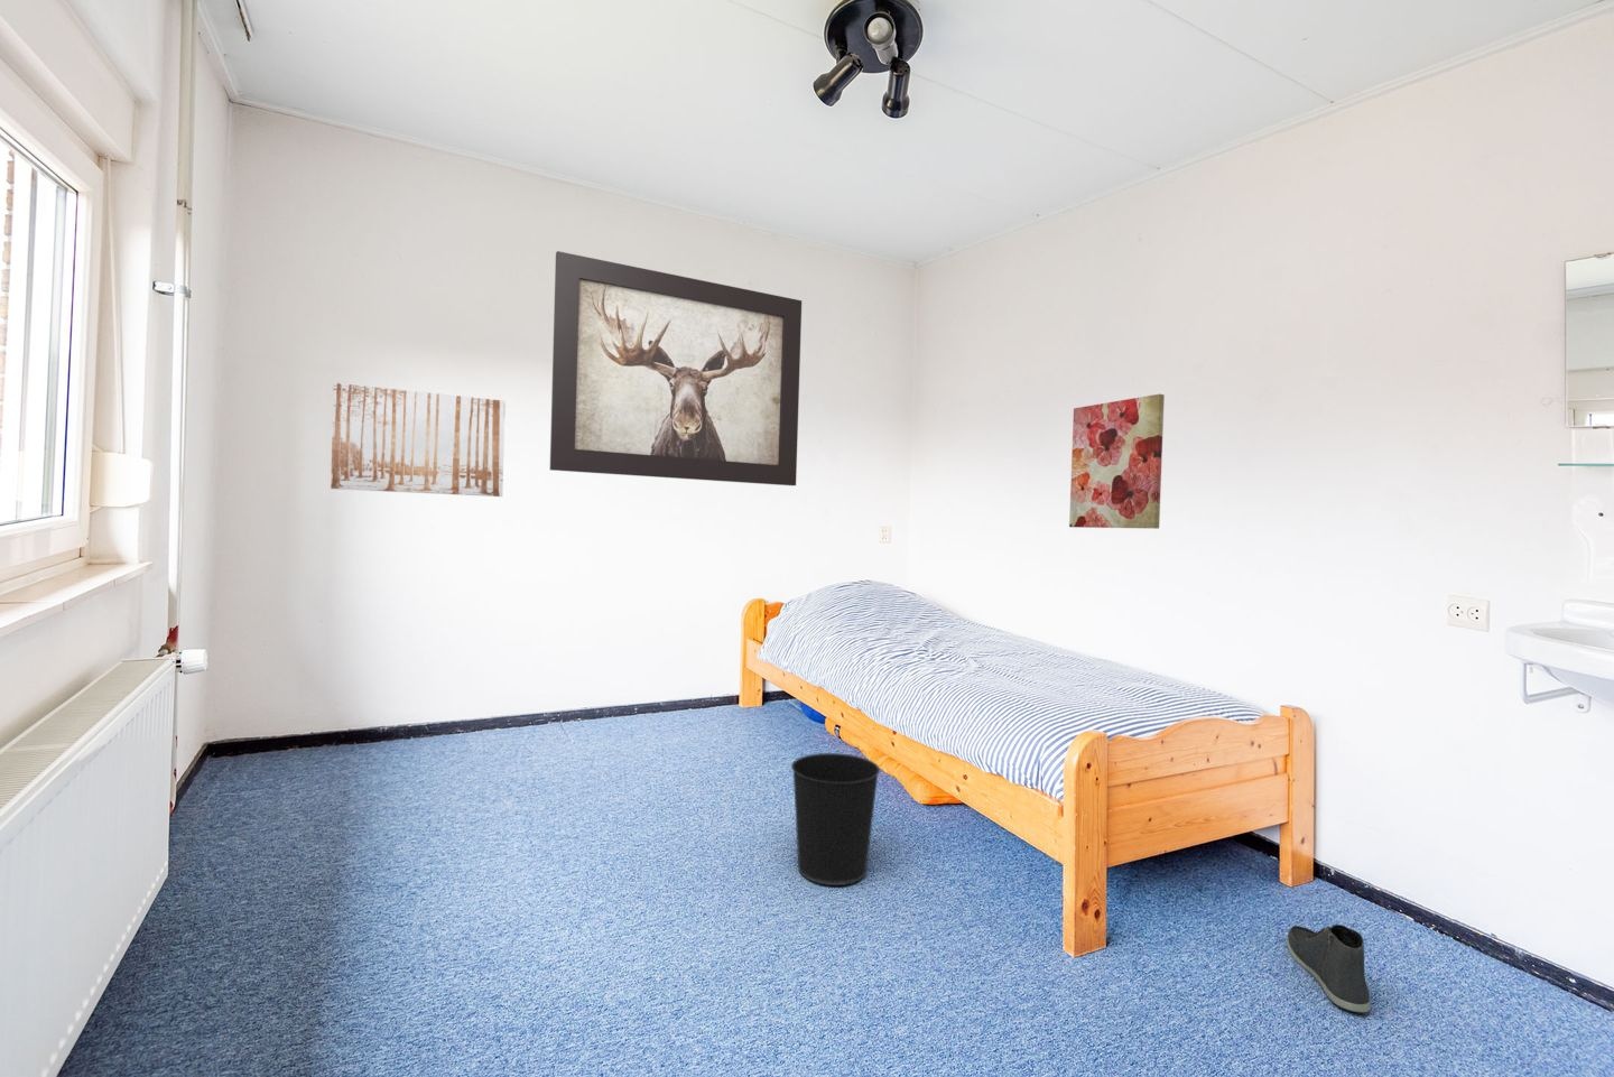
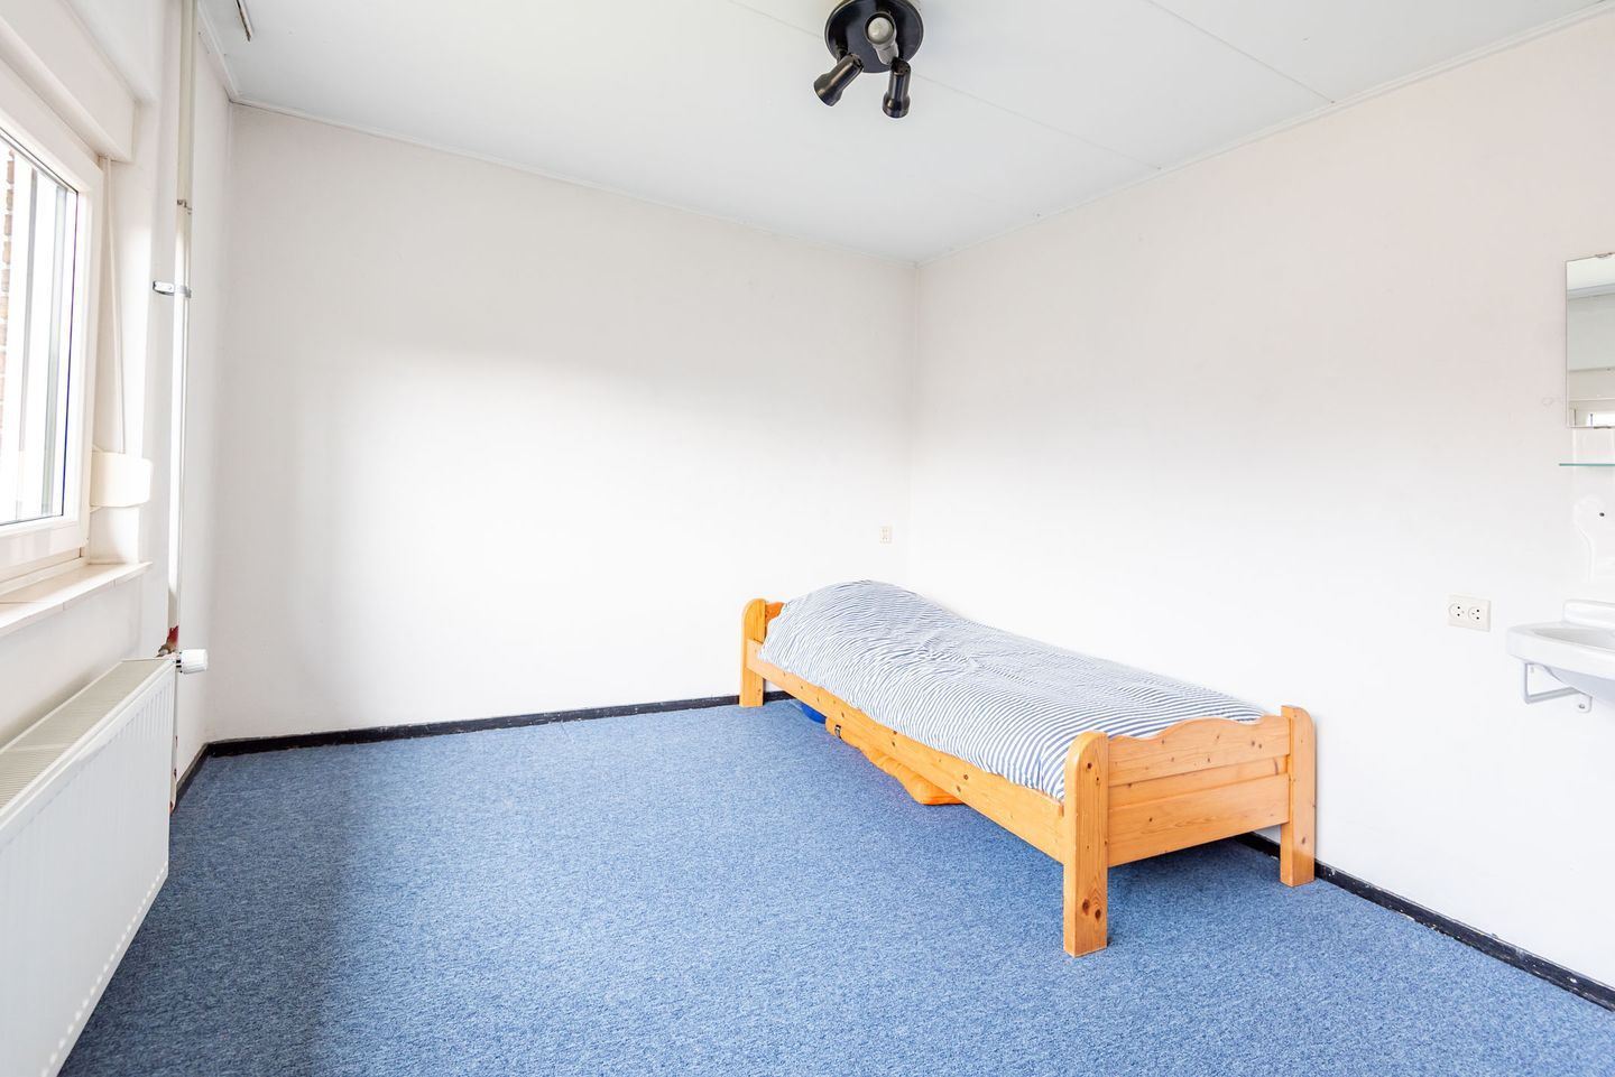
- wastebasket (833, 817)
- wall art (685, 379)
- sneaker (1329, 945)
- wall art (1113, 464)
- wall art (422, 442)
